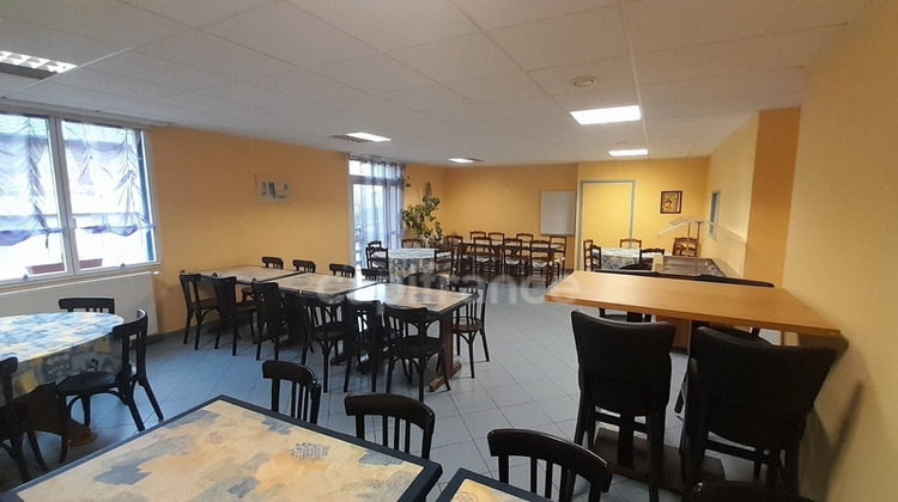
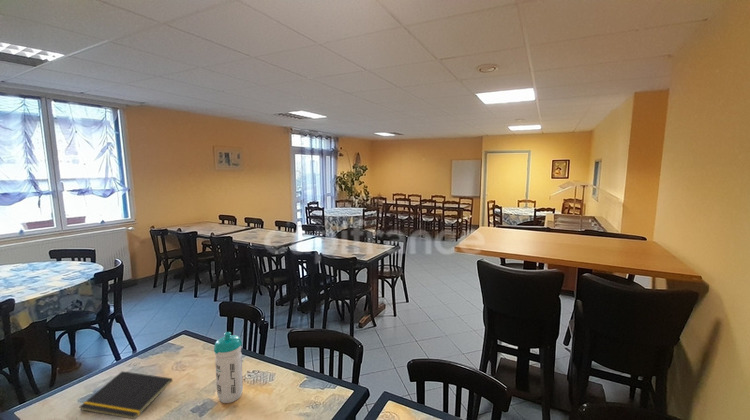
+ notepad (128, 393)
+ water bottle (229, 364)
